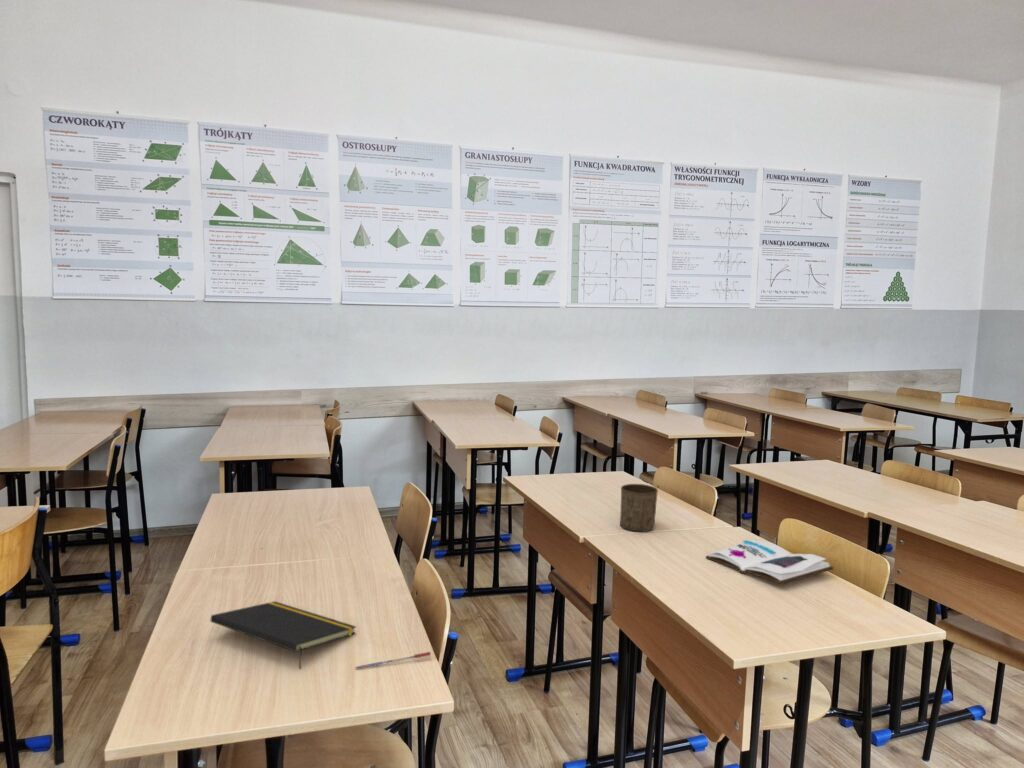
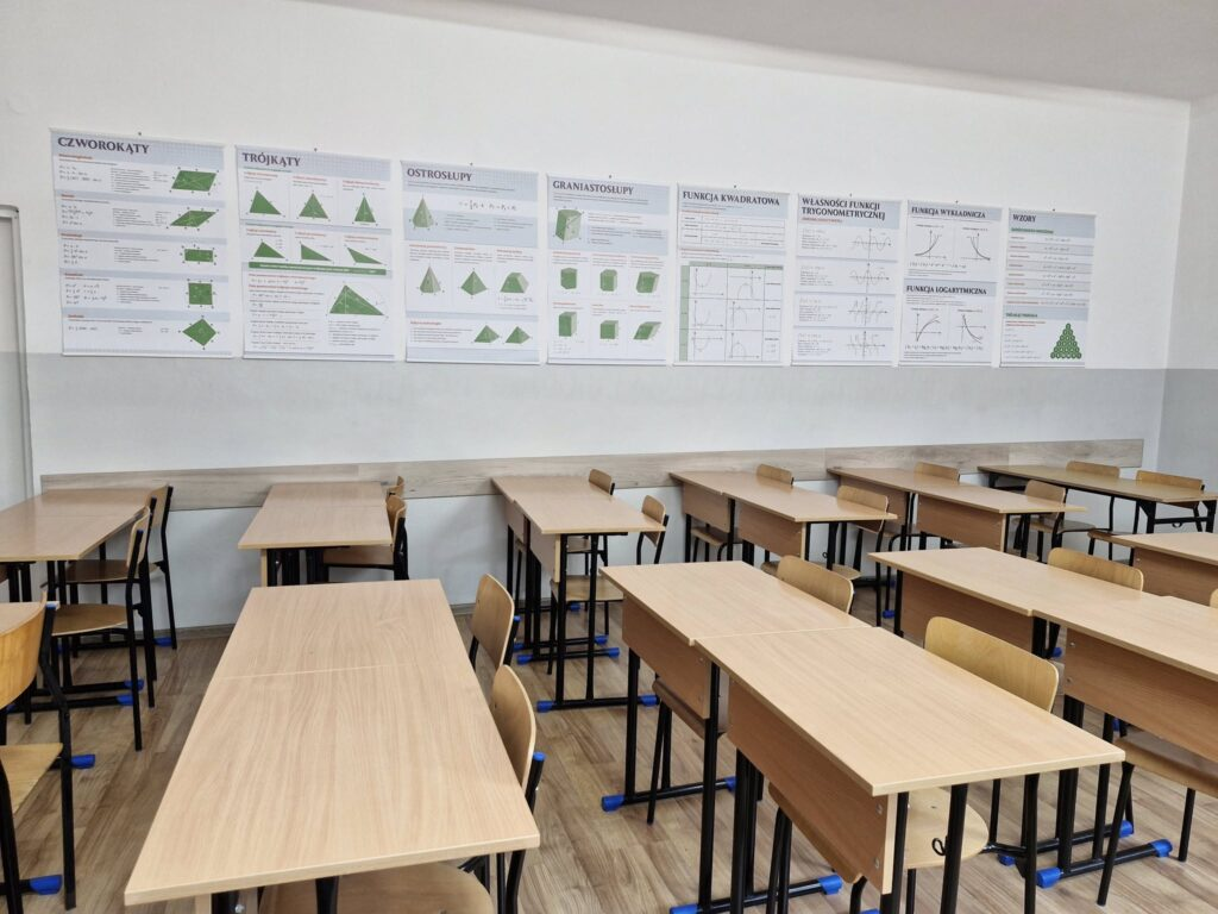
- notepad (284, 624)
- book (768, 559)
- pen (393, 660)
- cup (638, 507)
